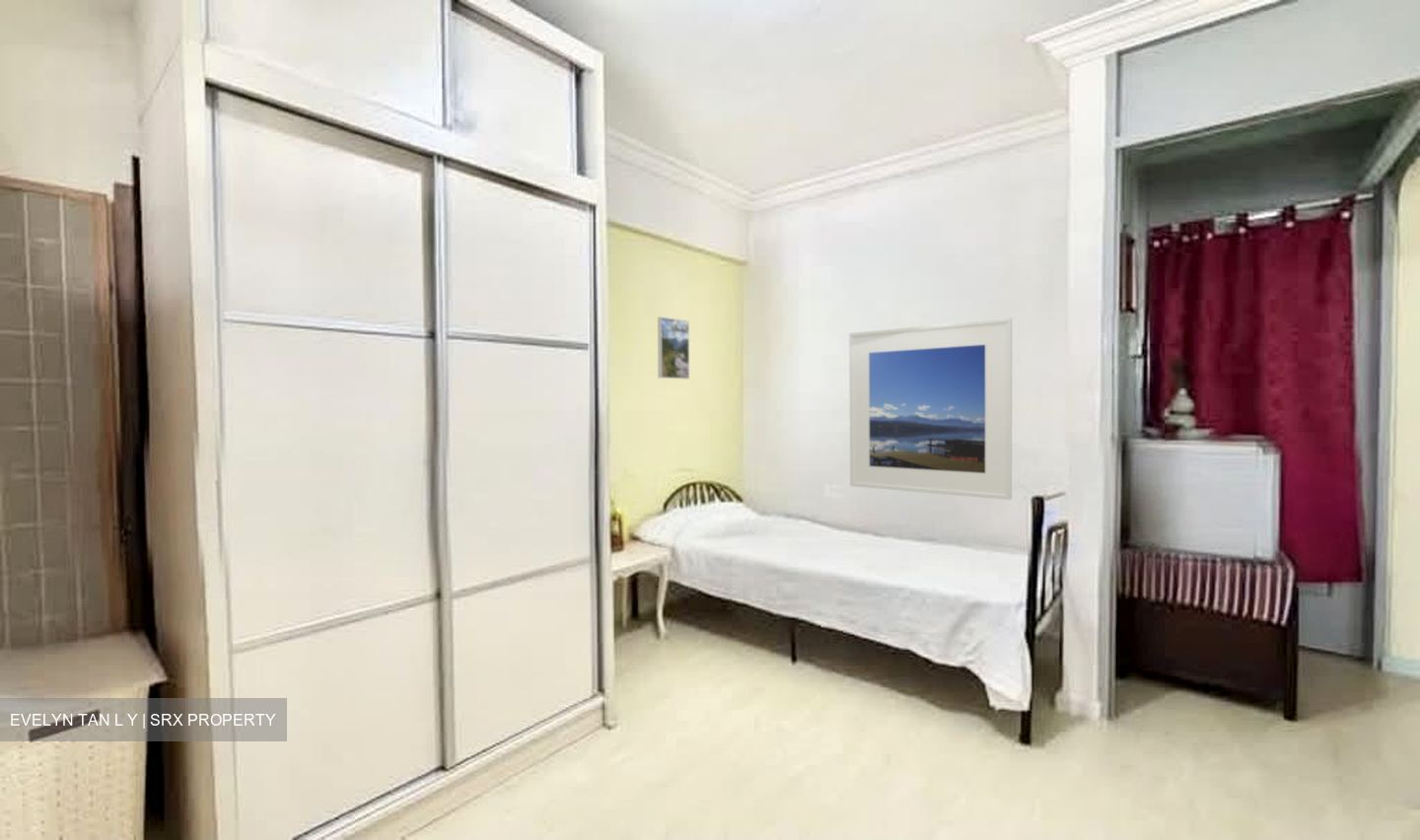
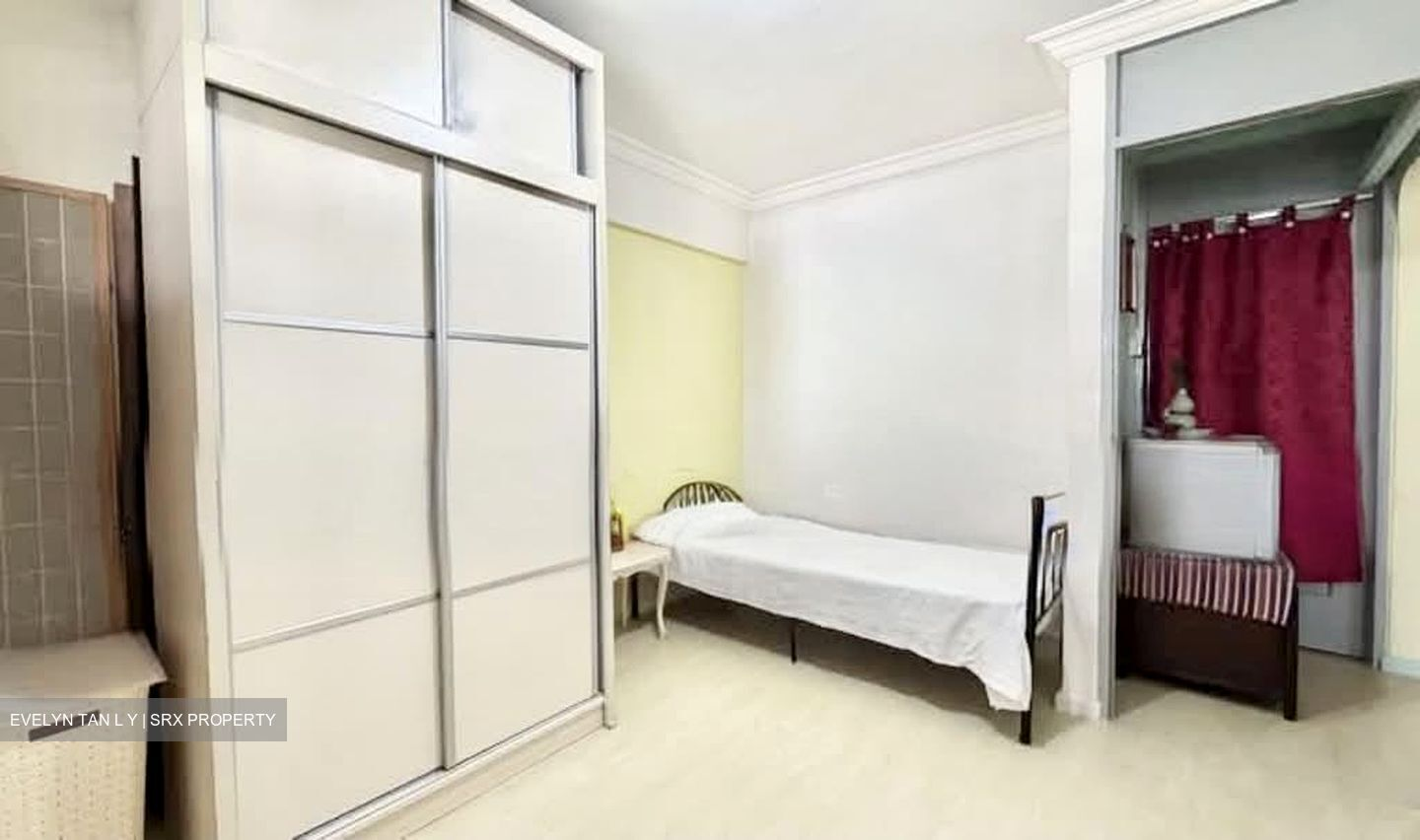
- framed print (924, 409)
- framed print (674, 348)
